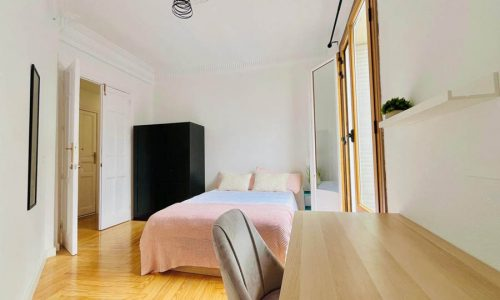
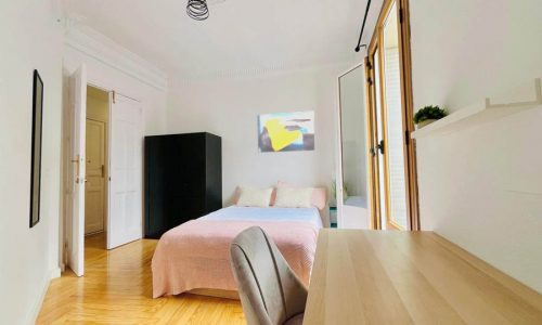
+ wall art (285, 132)
